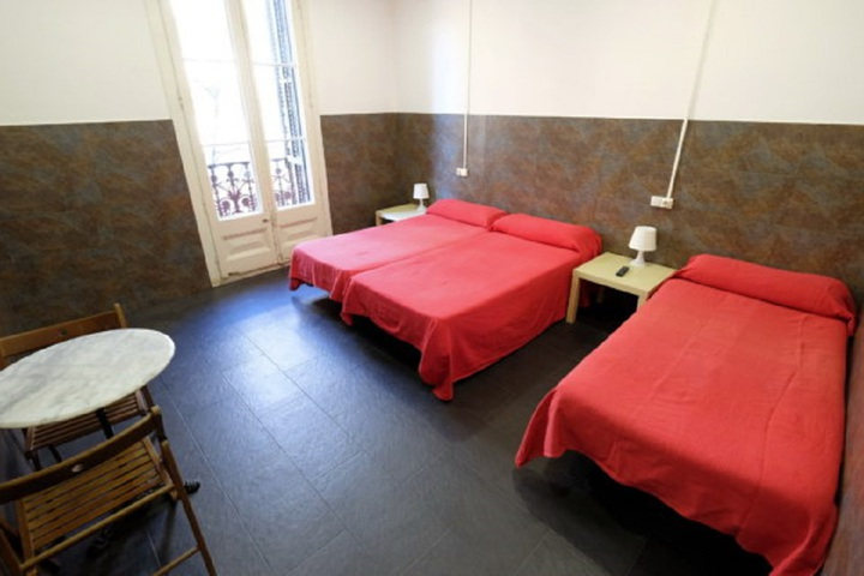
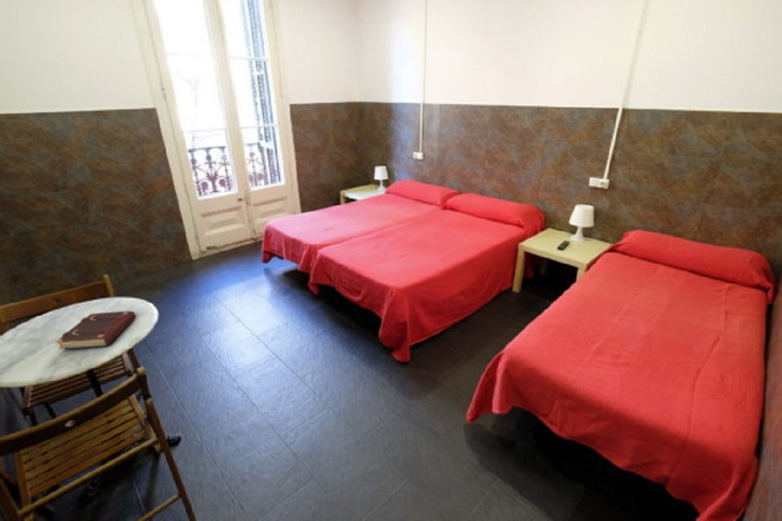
+ book (98, 328)
